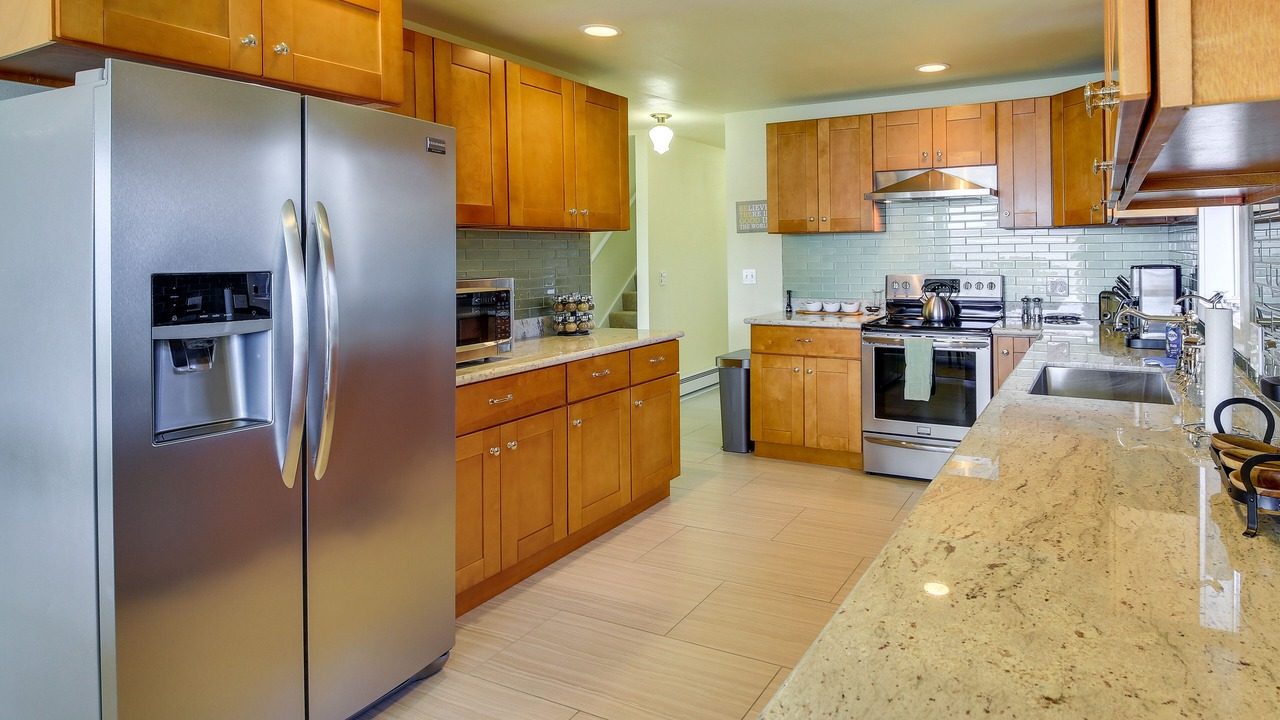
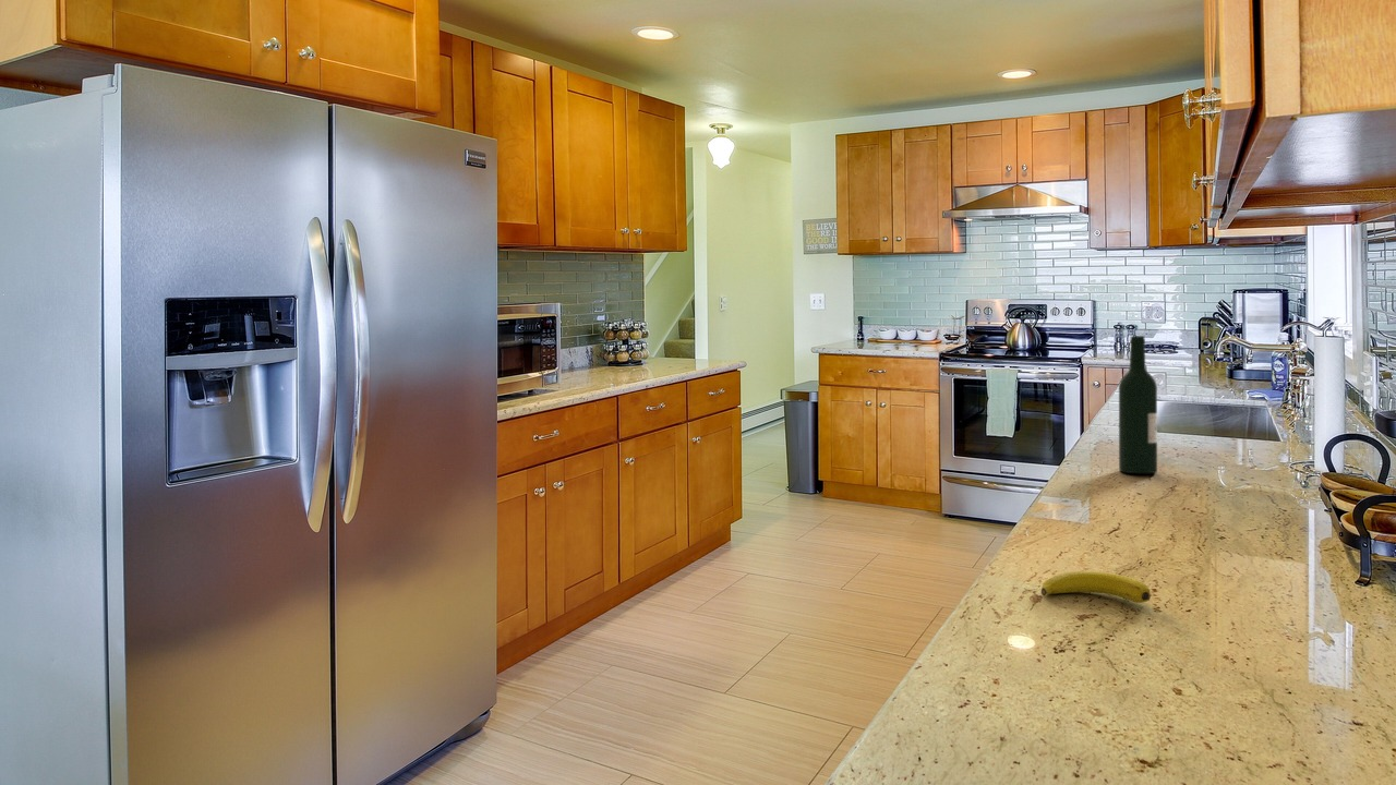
+ banana (1094, 585)
+ wine bottle (1138, 403)
